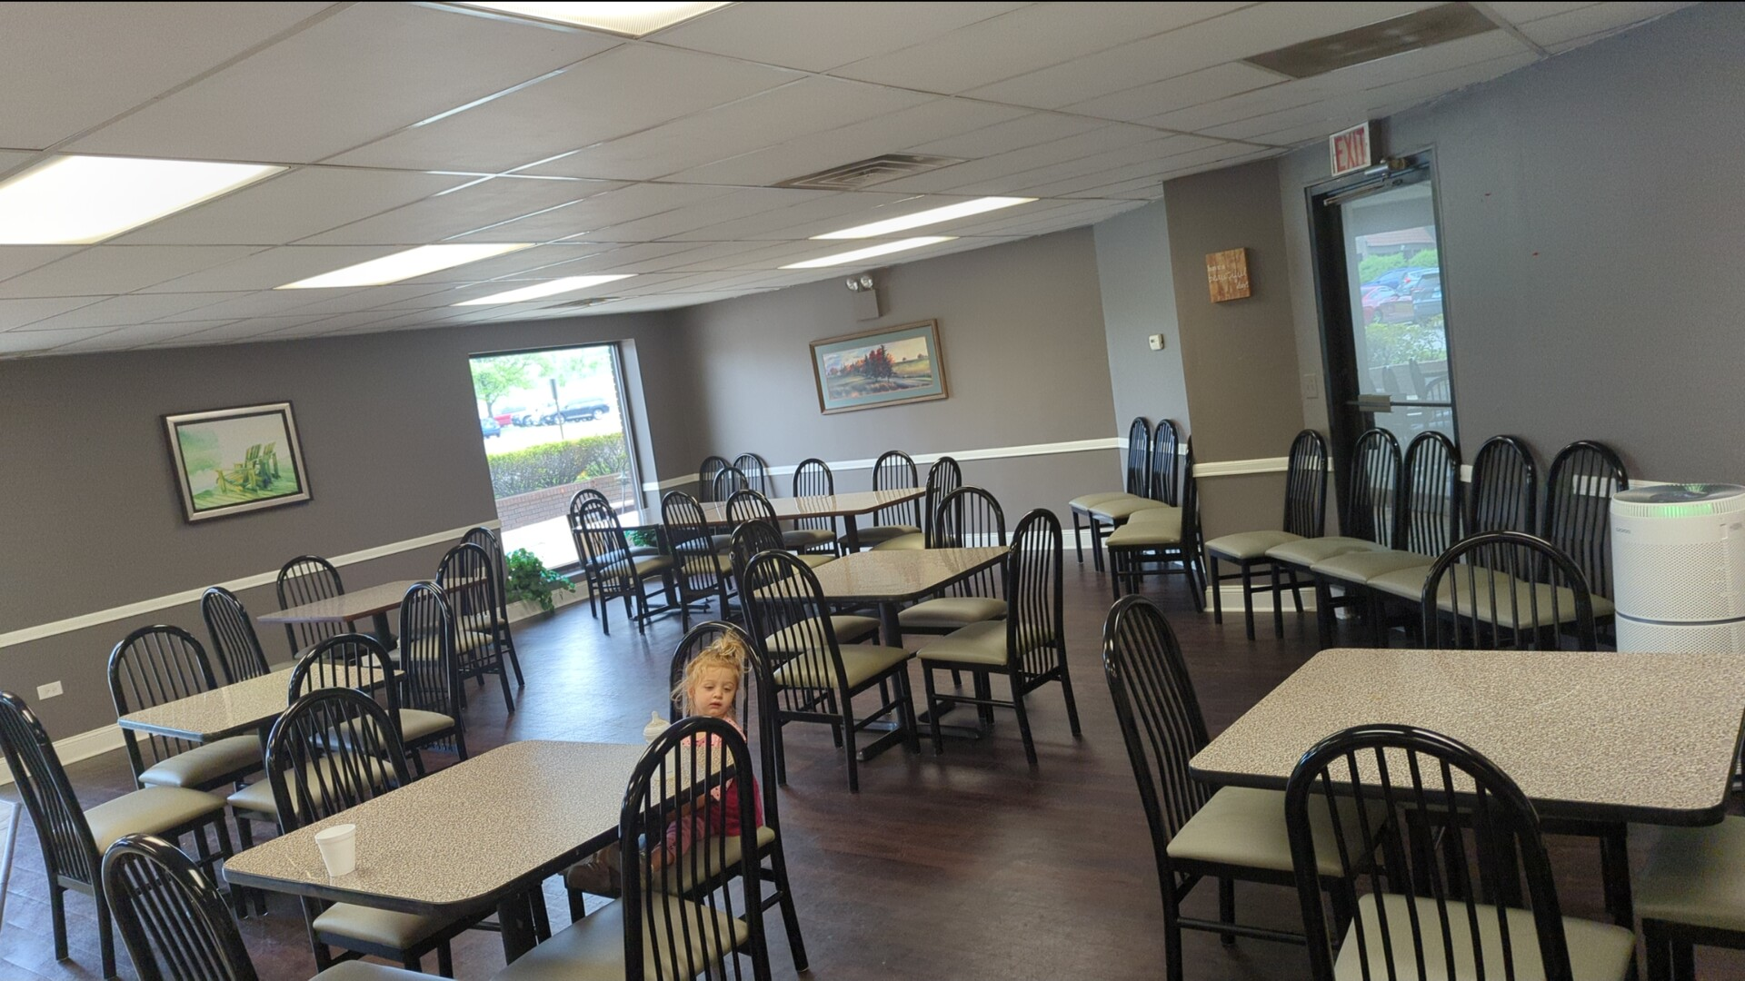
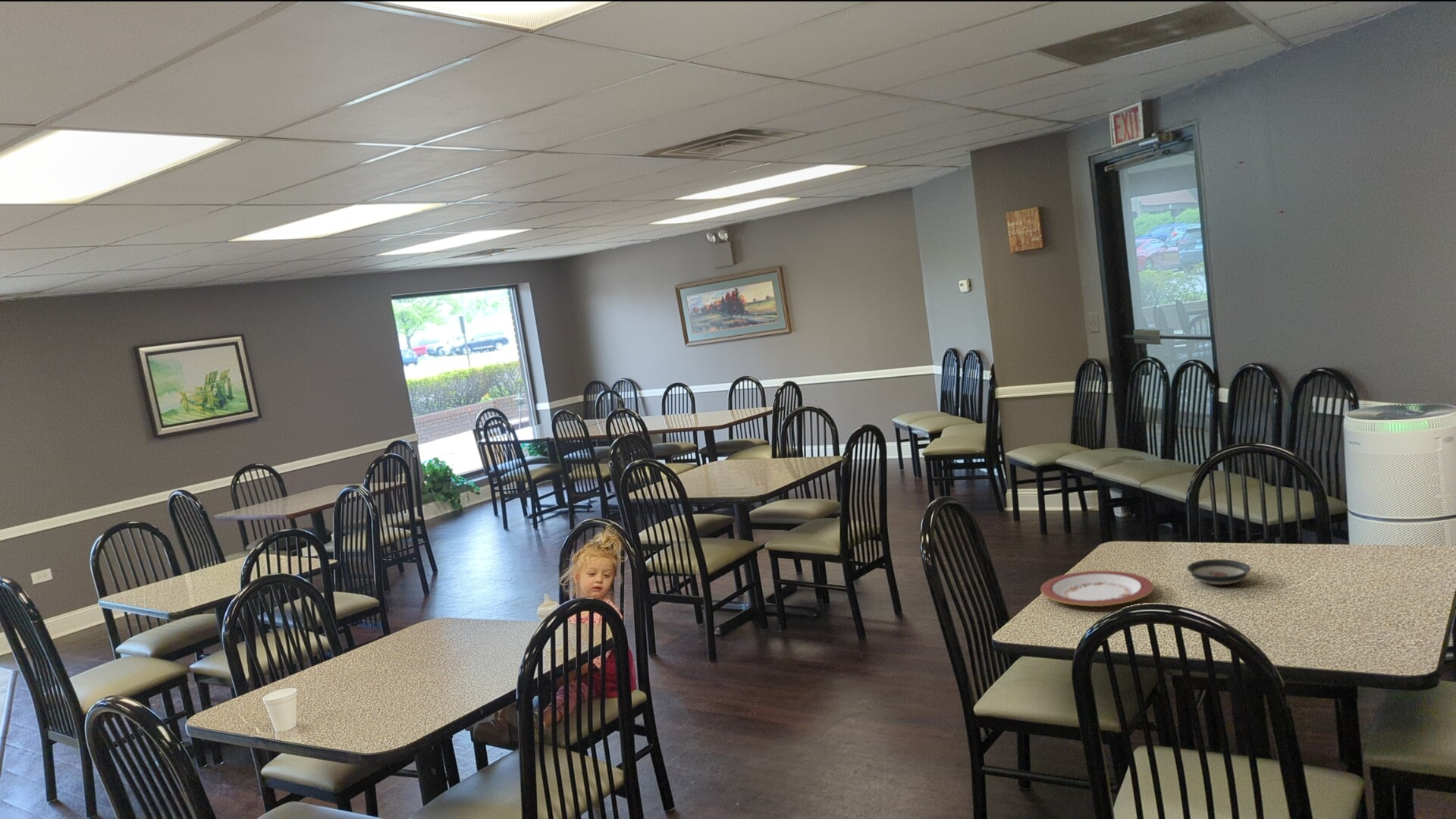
+ plate (1096, 591)
+ saucer (1219, 574)
